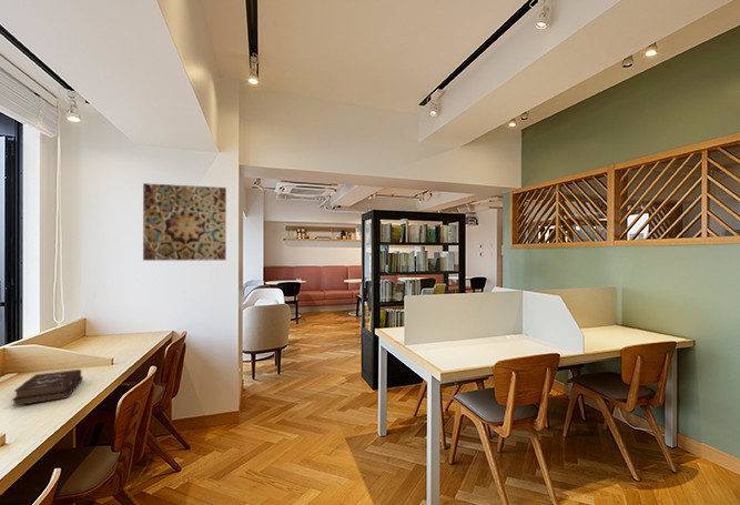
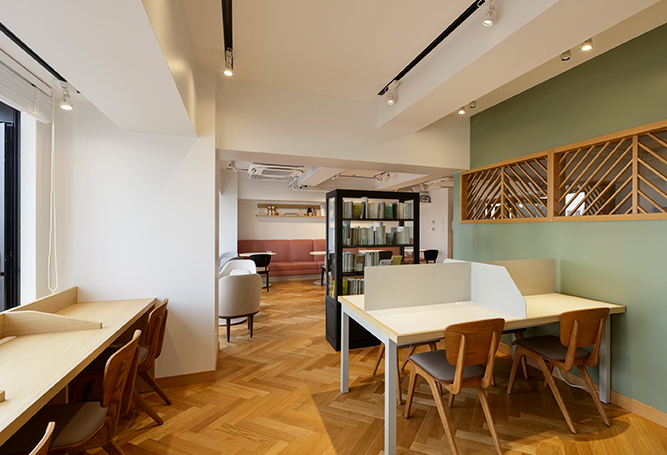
- wall art (185, 223)
- hardback book (50, 385)
